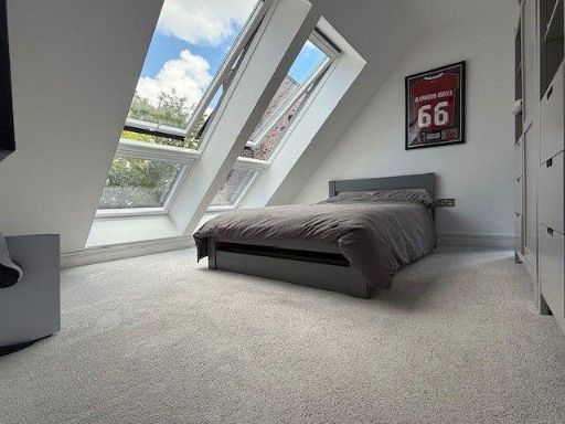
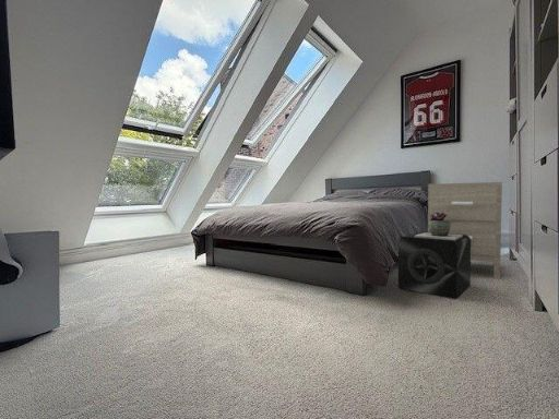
+ speaker (433, 261)
+ nightstand (464, 226)
+ succulent plant (438, 224)
